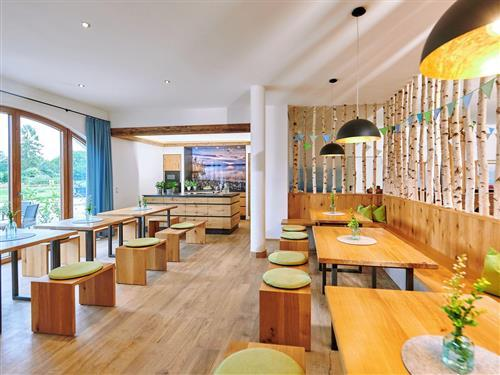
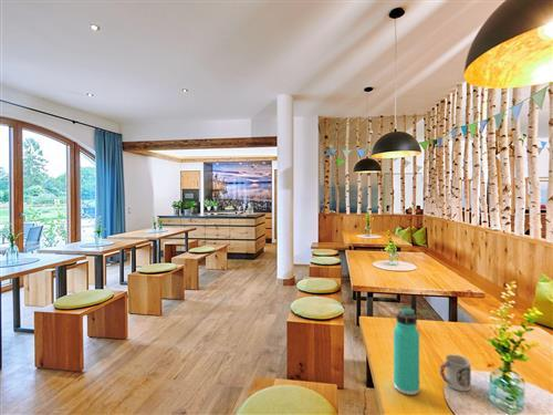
+ cup (453, 372)
+ thermos bottle (406, 347)
